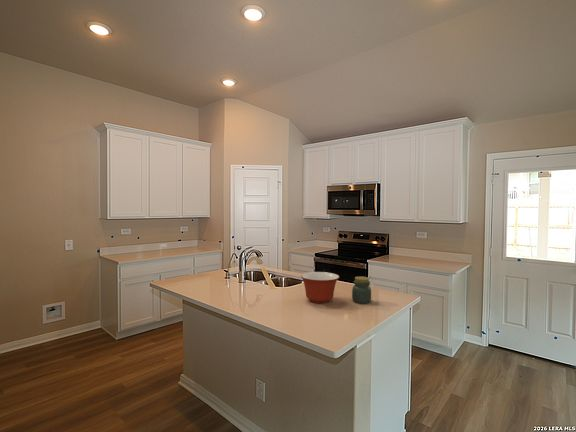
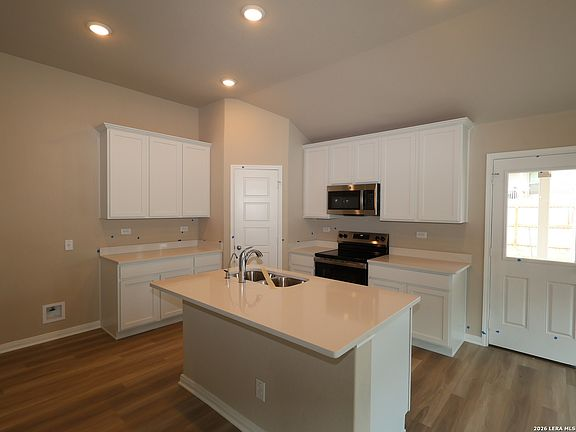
- mixing bowl (319, 288)
- jar (361, 289)
